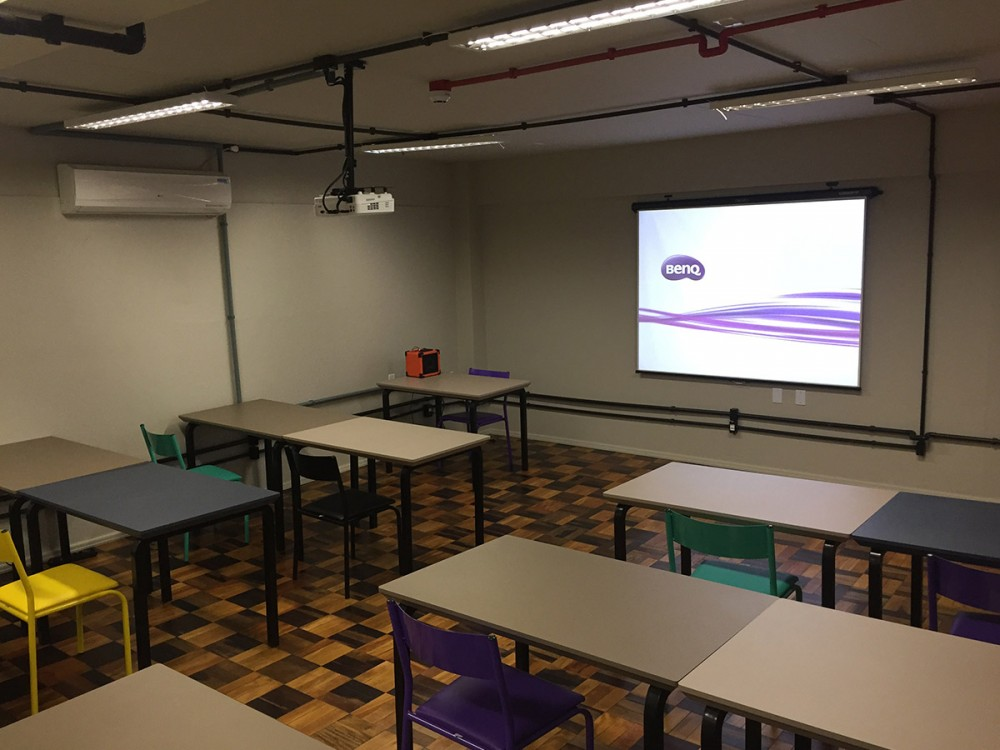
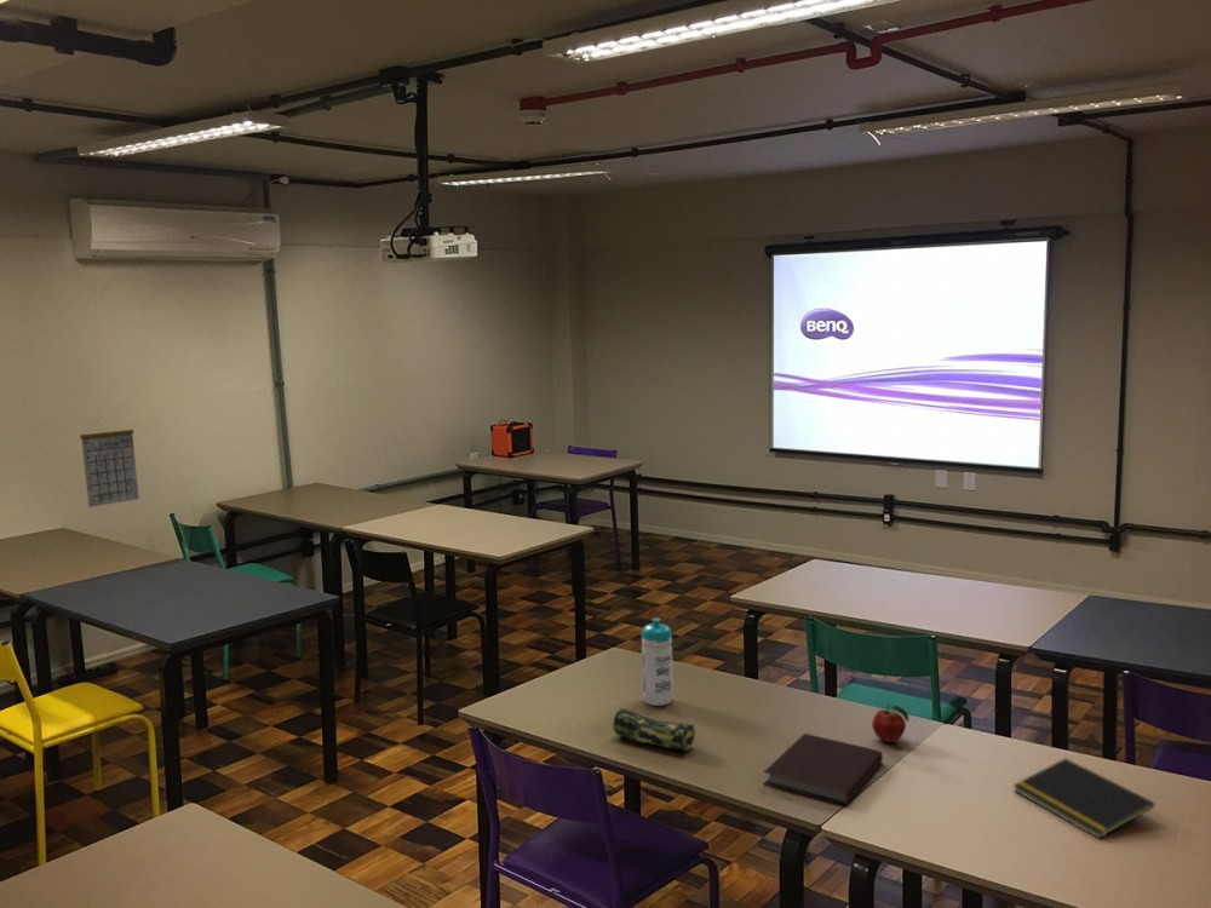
+ calendar (109, 459)
+ water bottle (656, 660)
+ fruit (890, 722)
+ pencil case (655, 730)
+ notebook (823, 766)
+ notepad (1080, 795)
